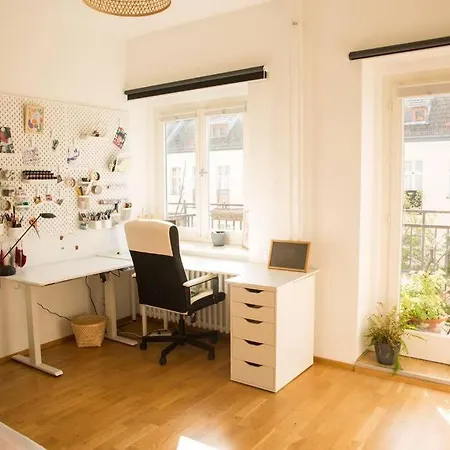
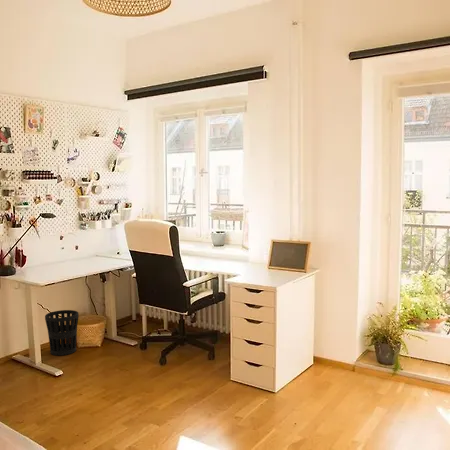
+ wastebasket (62, 332)
